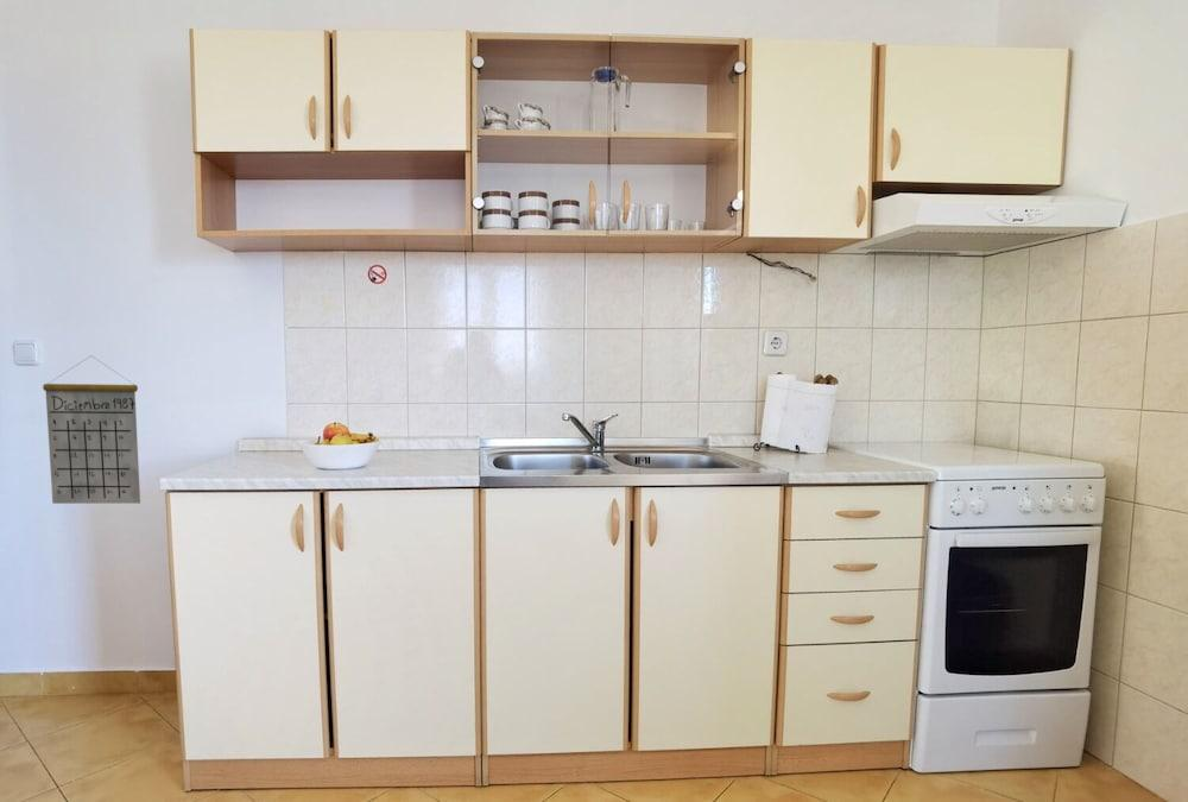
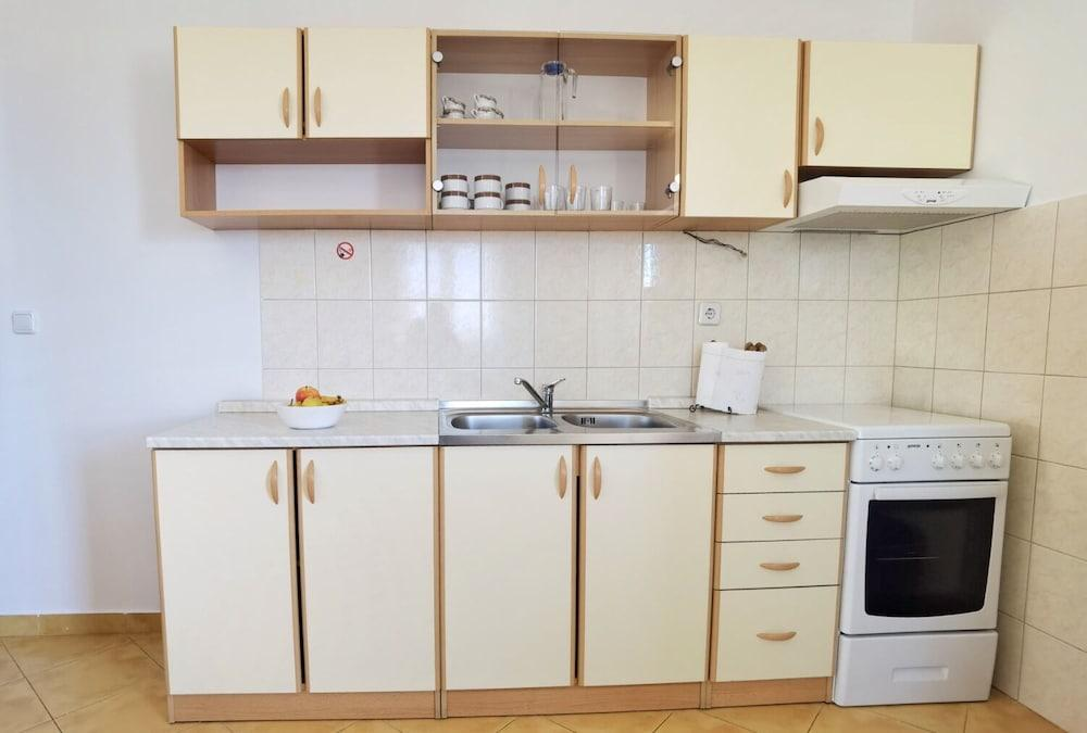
- calendar (93, 430)
